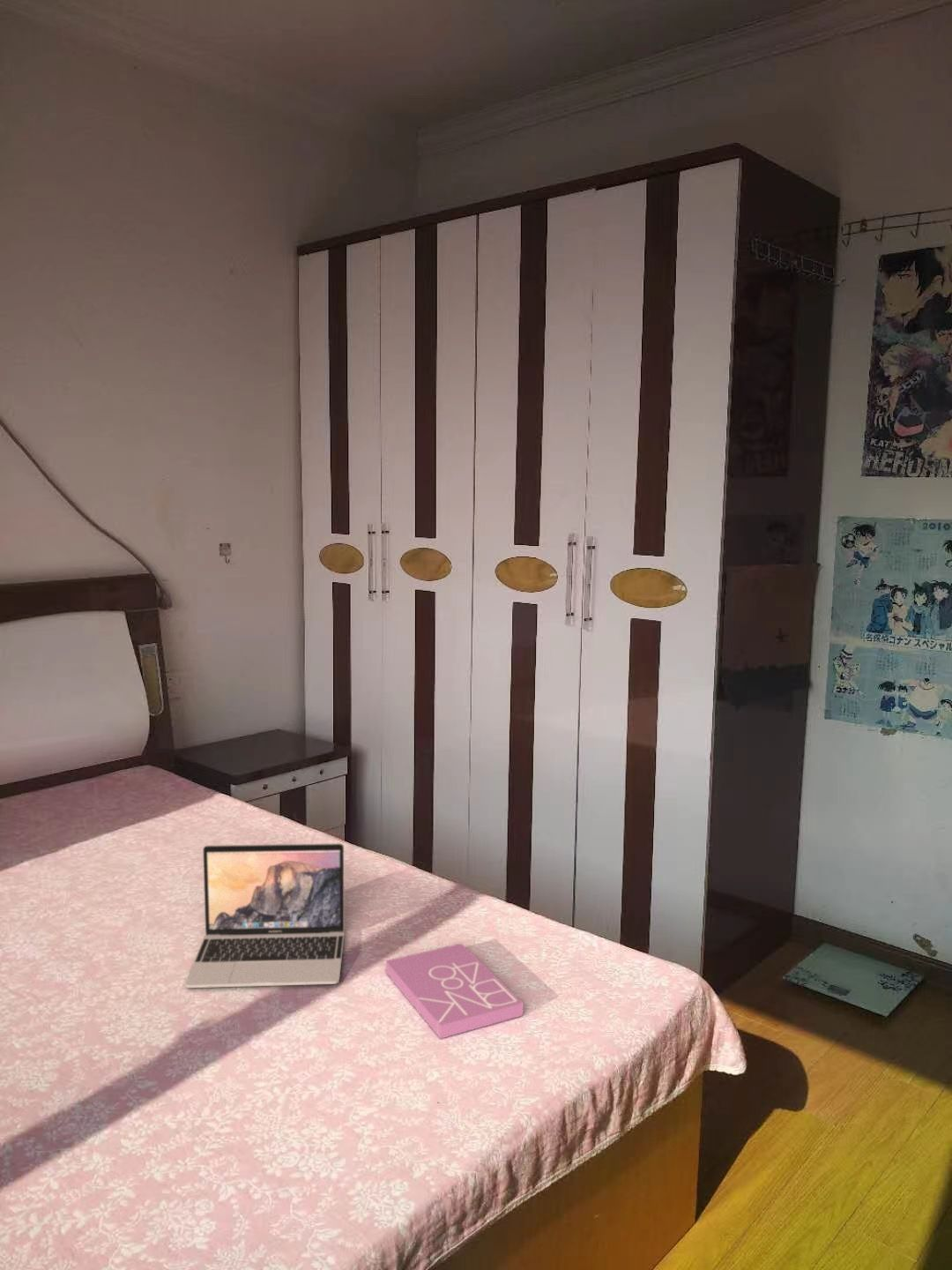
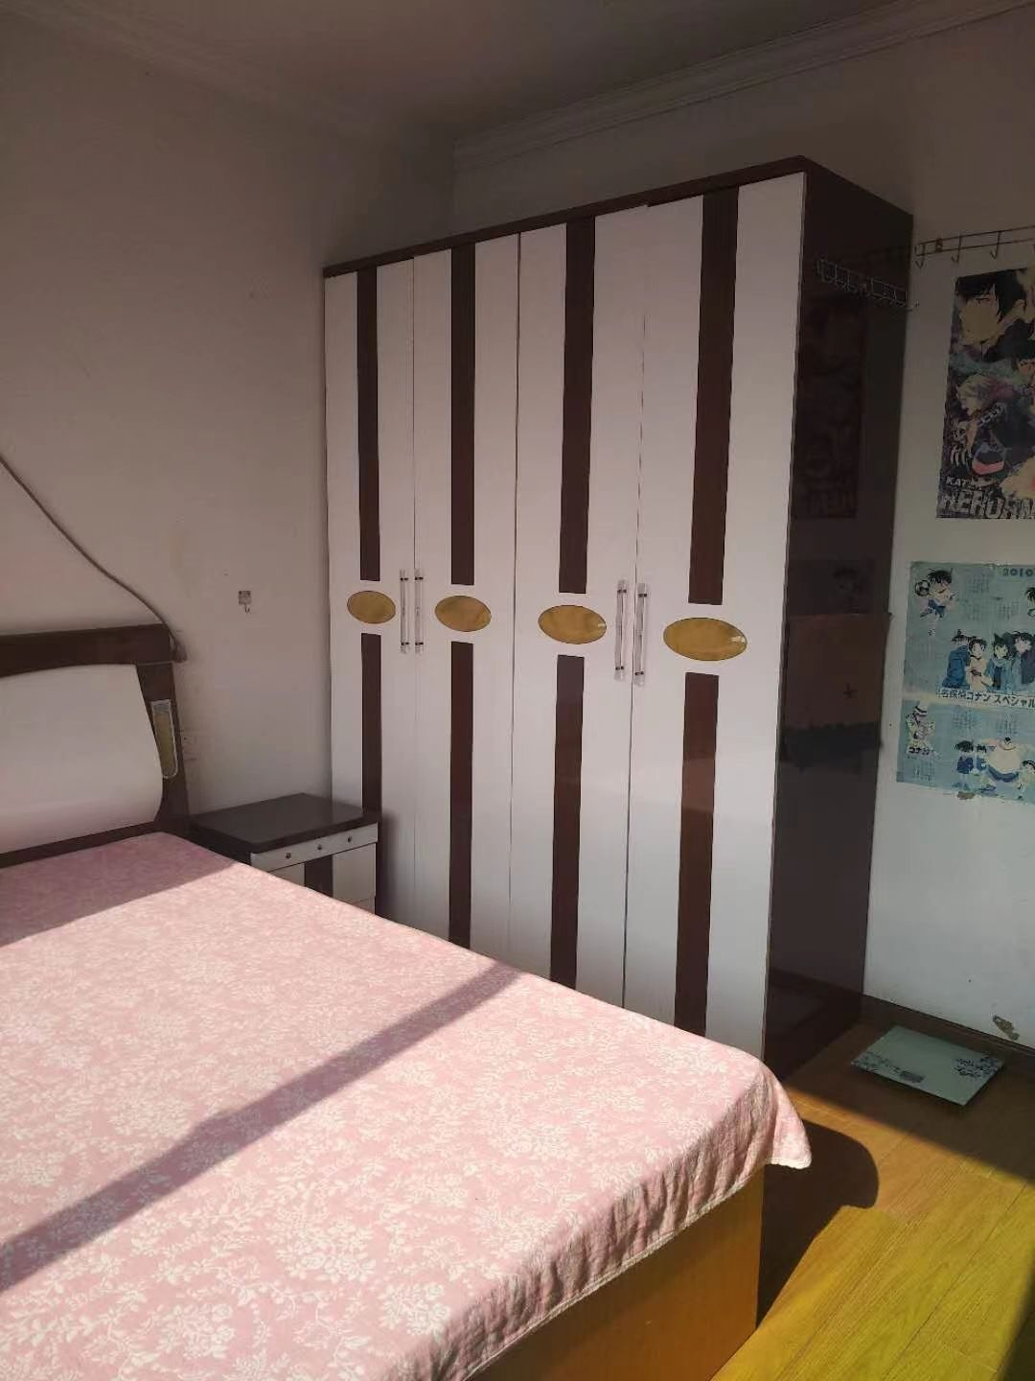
- laptop (268, 913)
- book (451, 987)
